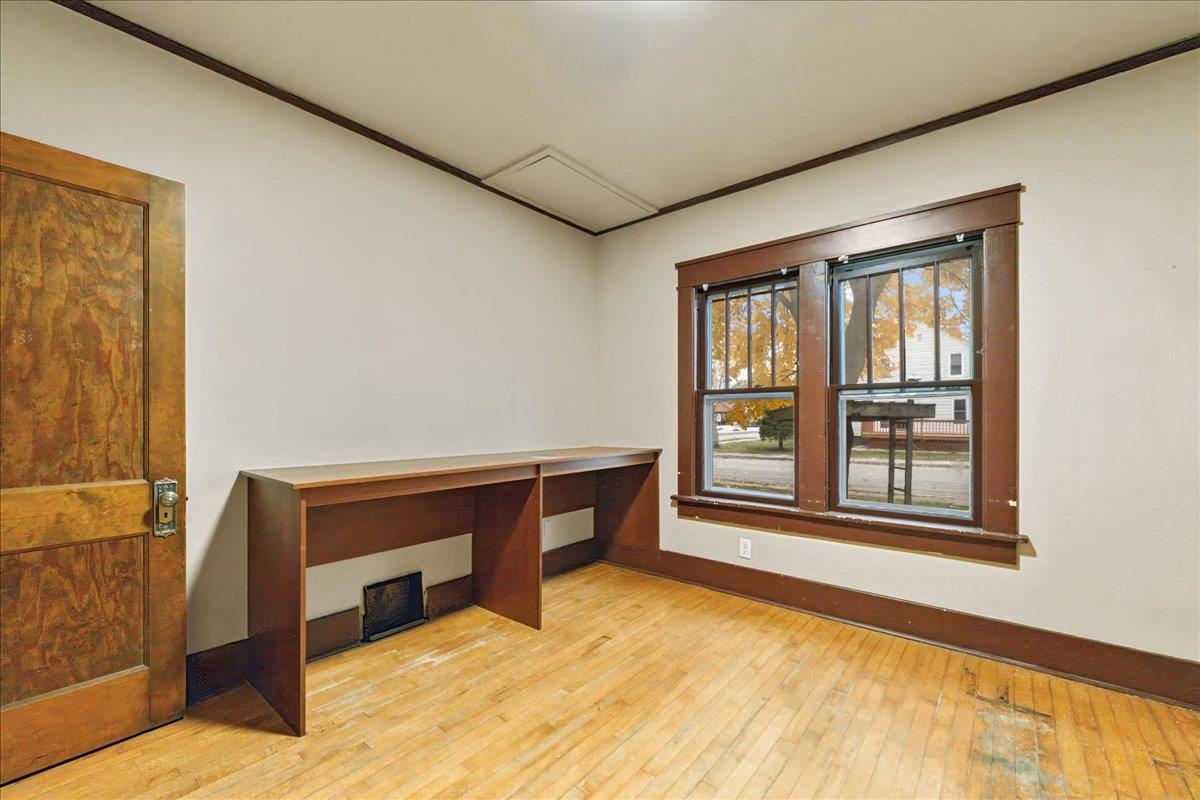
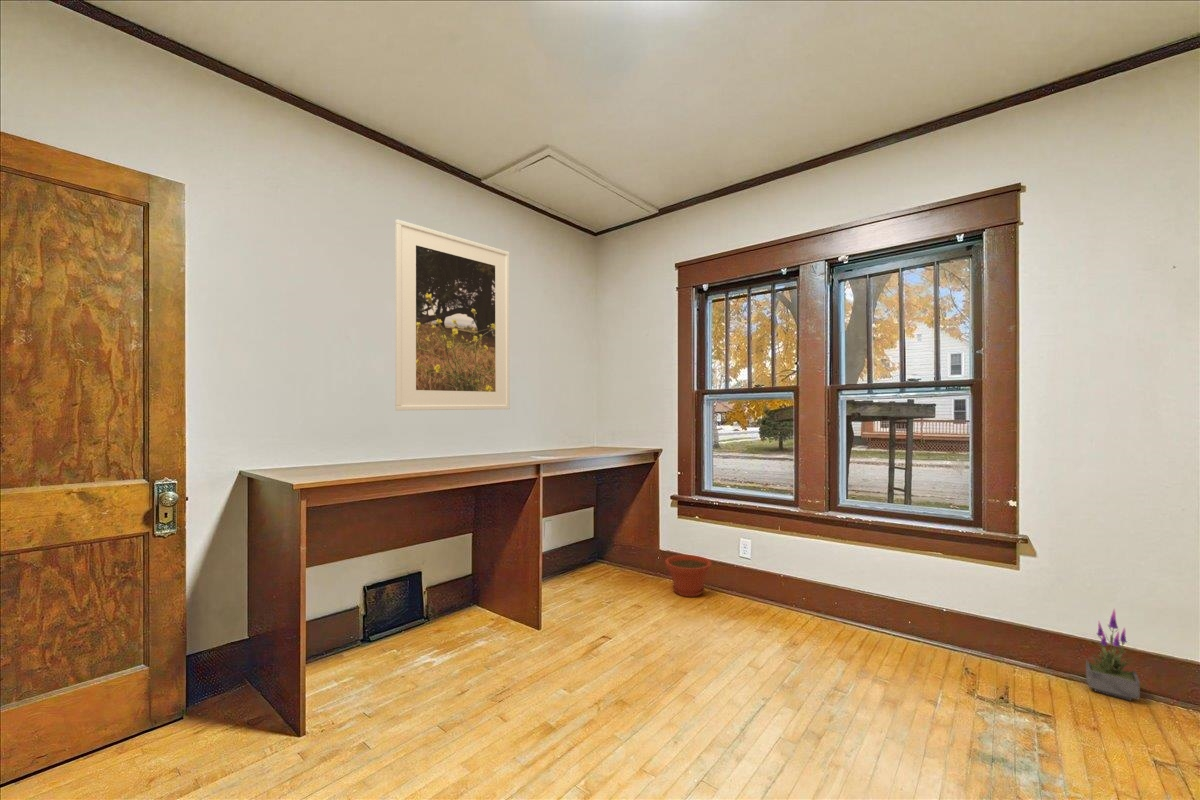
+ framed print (457, 323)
+ potted plant (1110, 649)
+ plant pot (688, 577)
